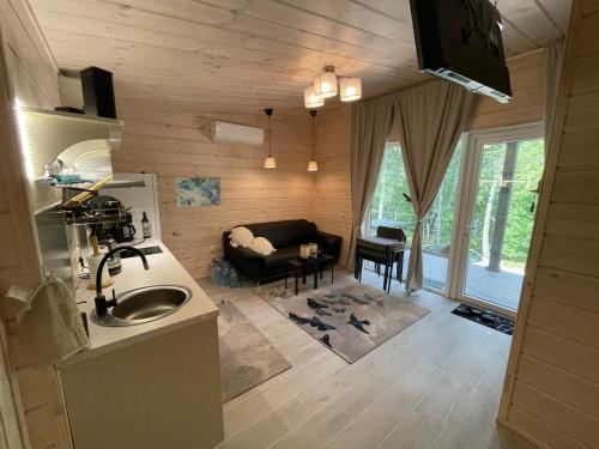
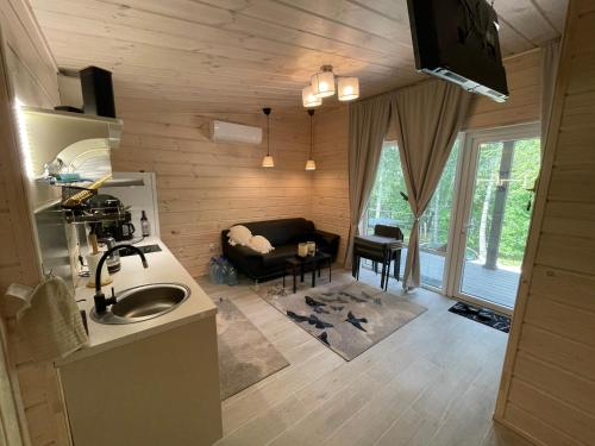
- wall art (199, 192)
